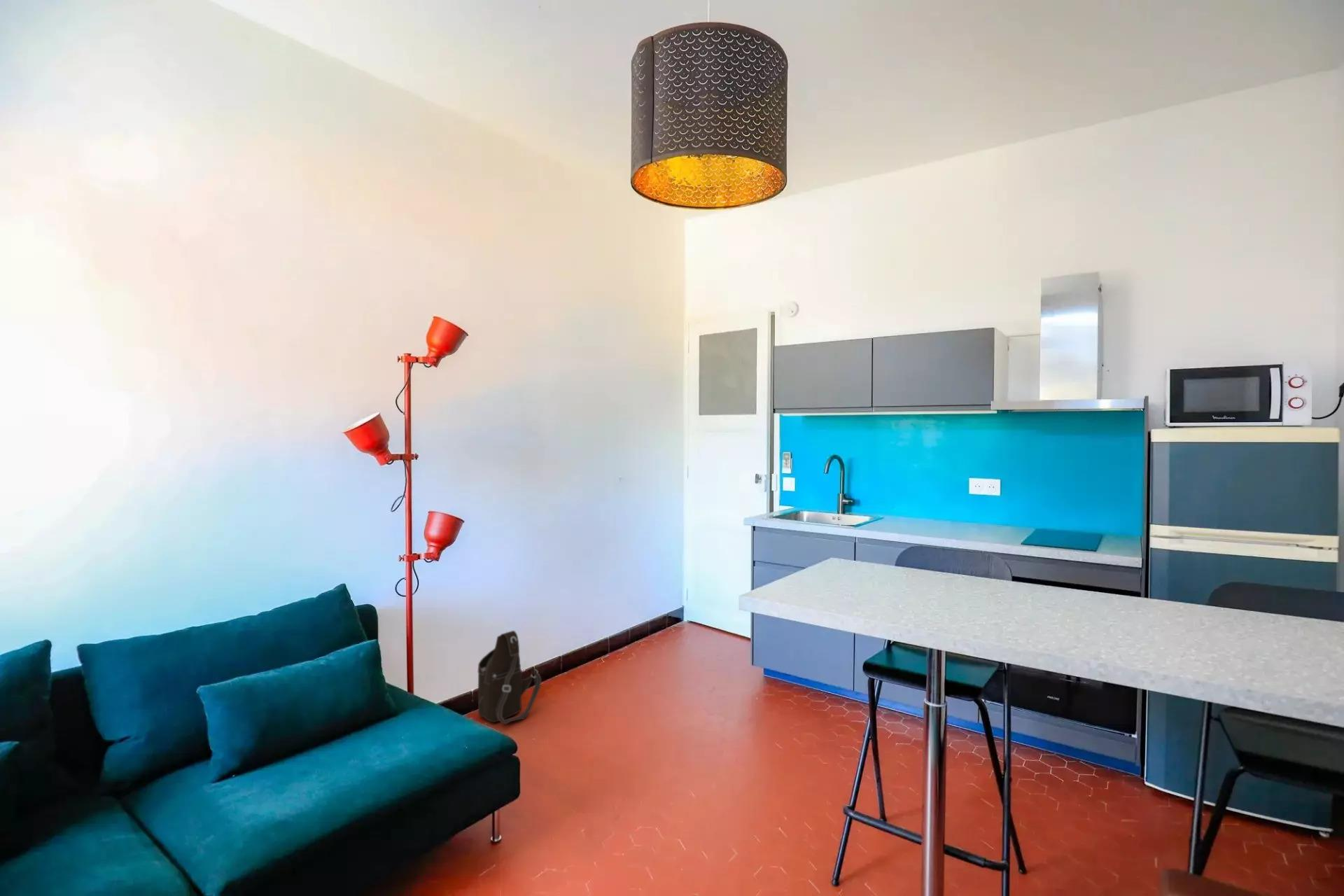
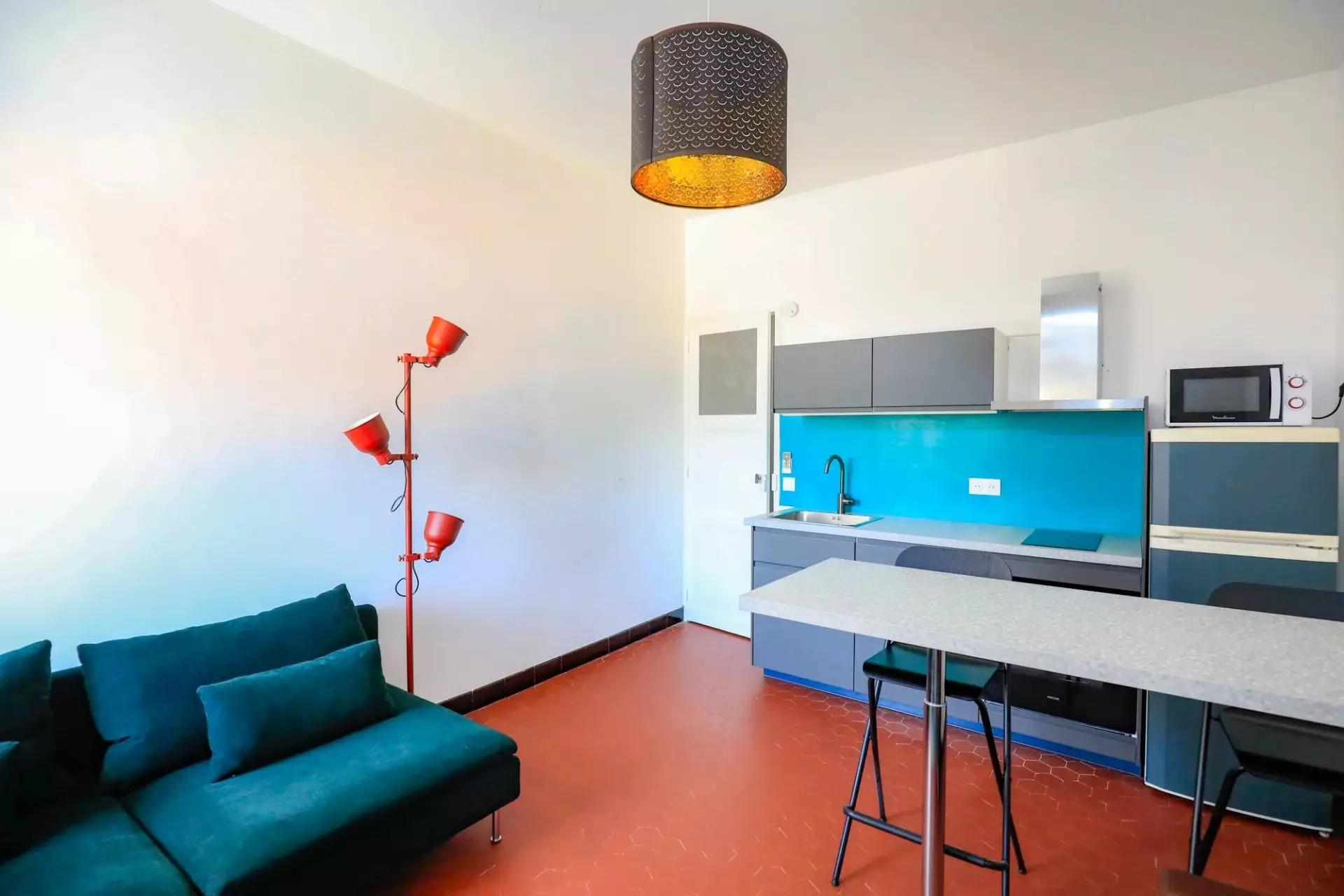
- shoulder bag (507, 672)
